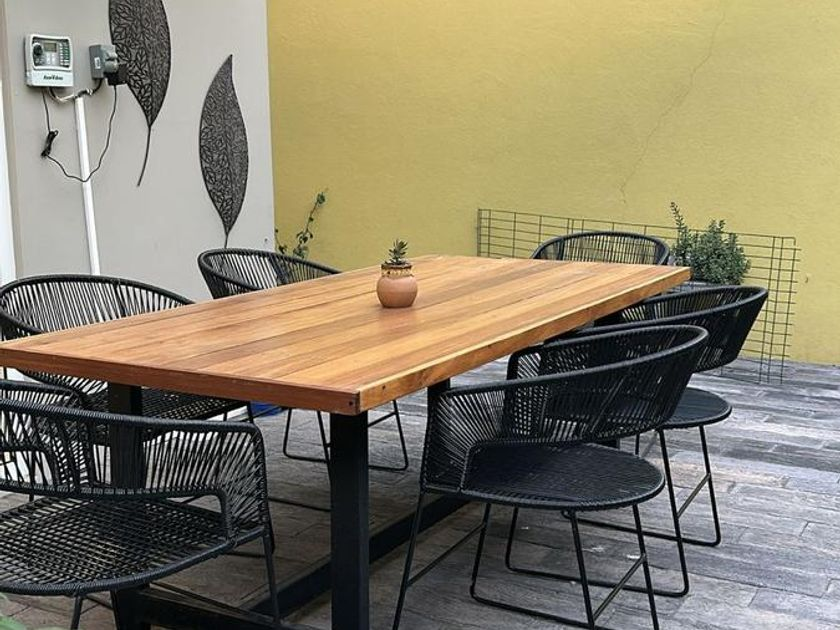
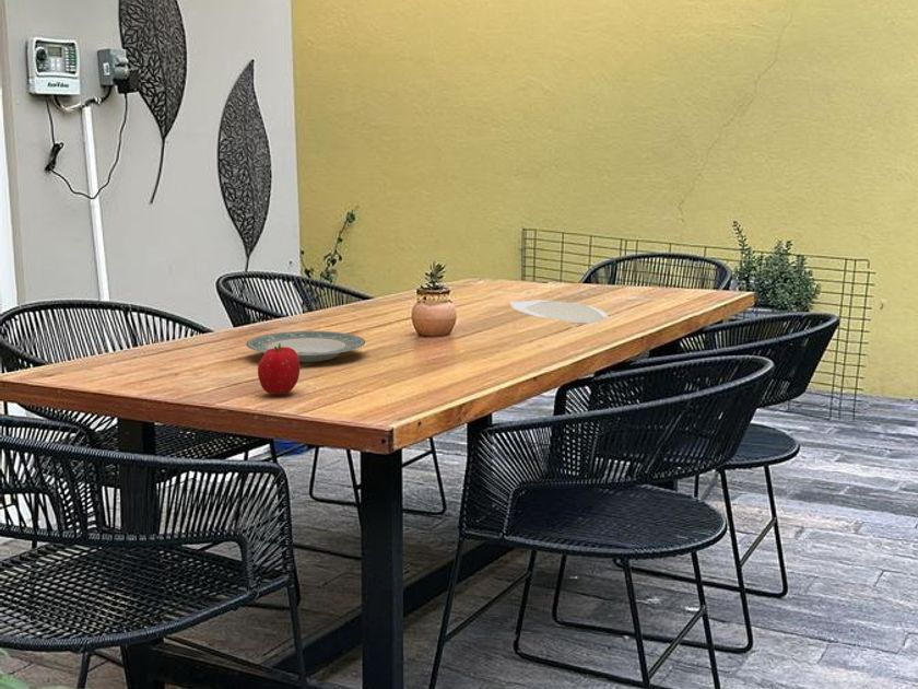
+ plate (306, 349)
+ plate (562, 308)
+ fruit (278, 369)
